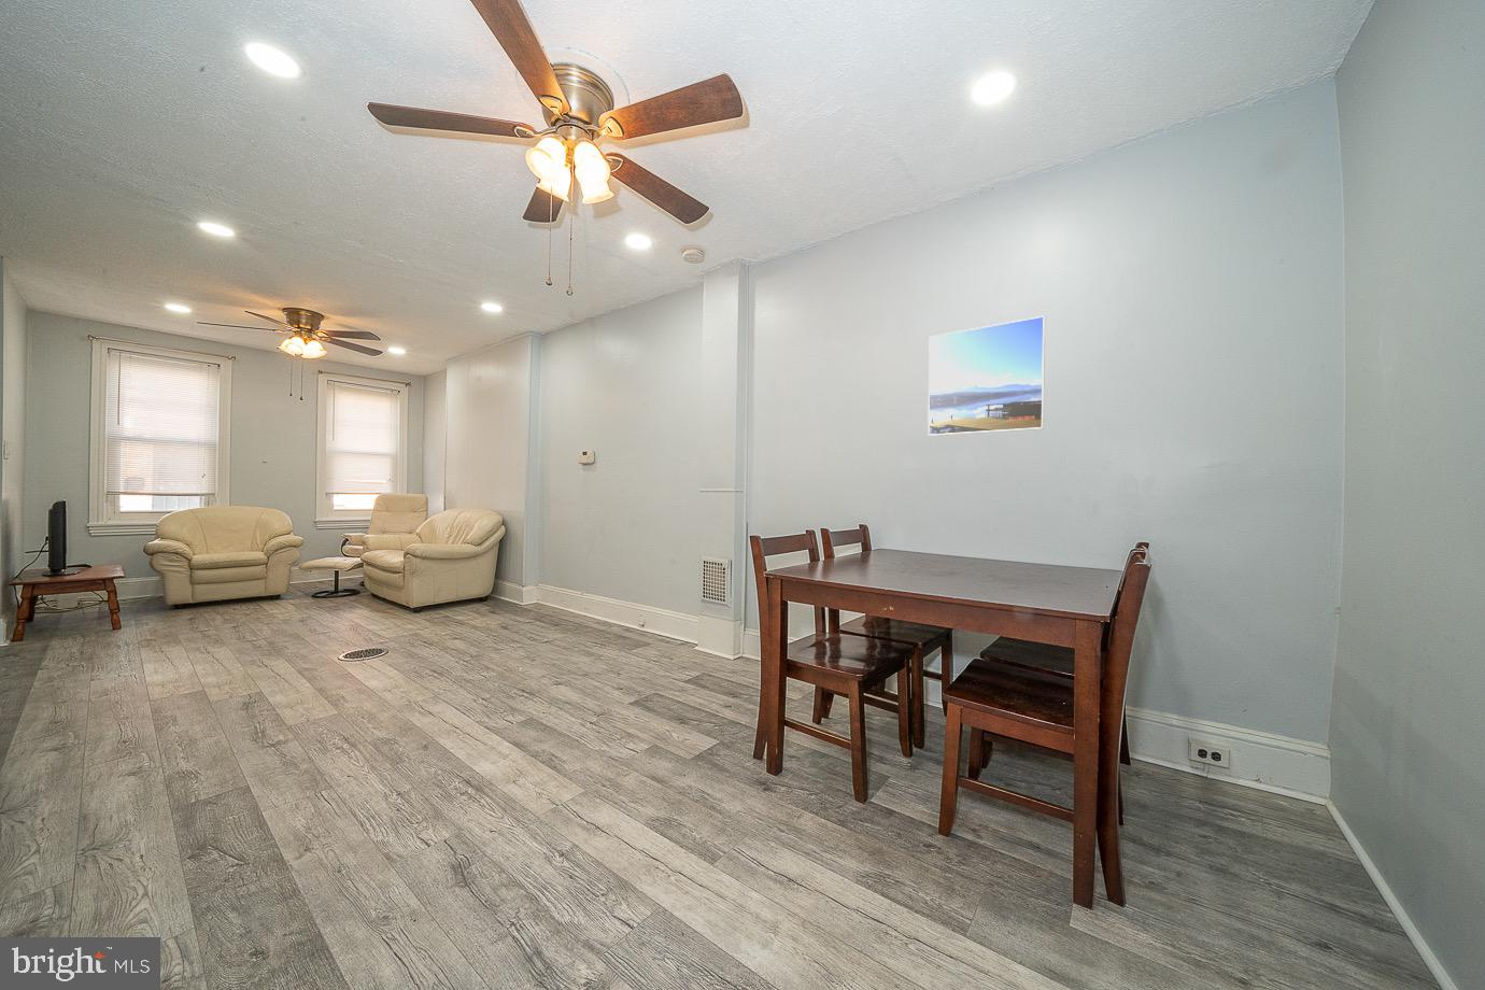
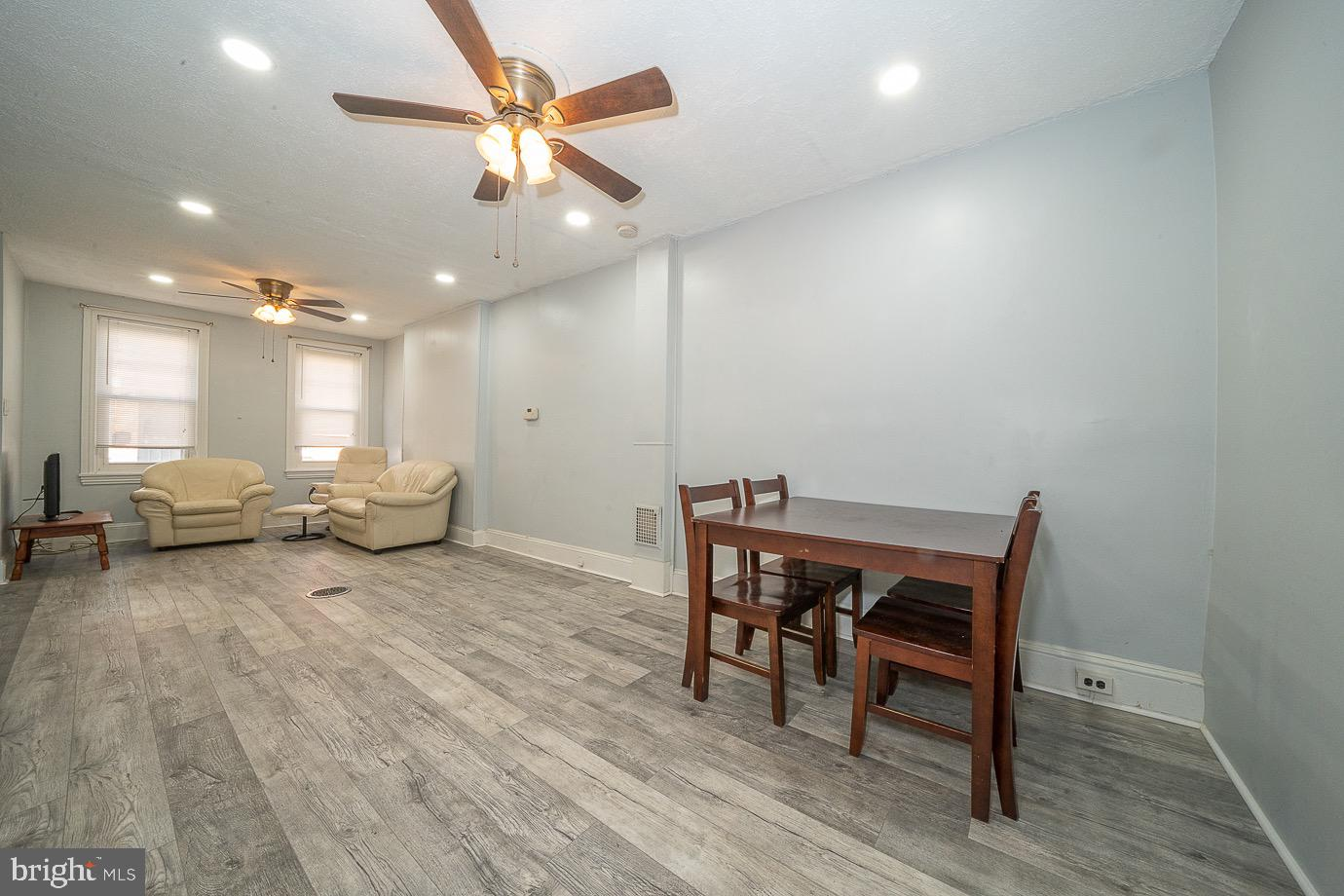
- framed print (982, 380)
